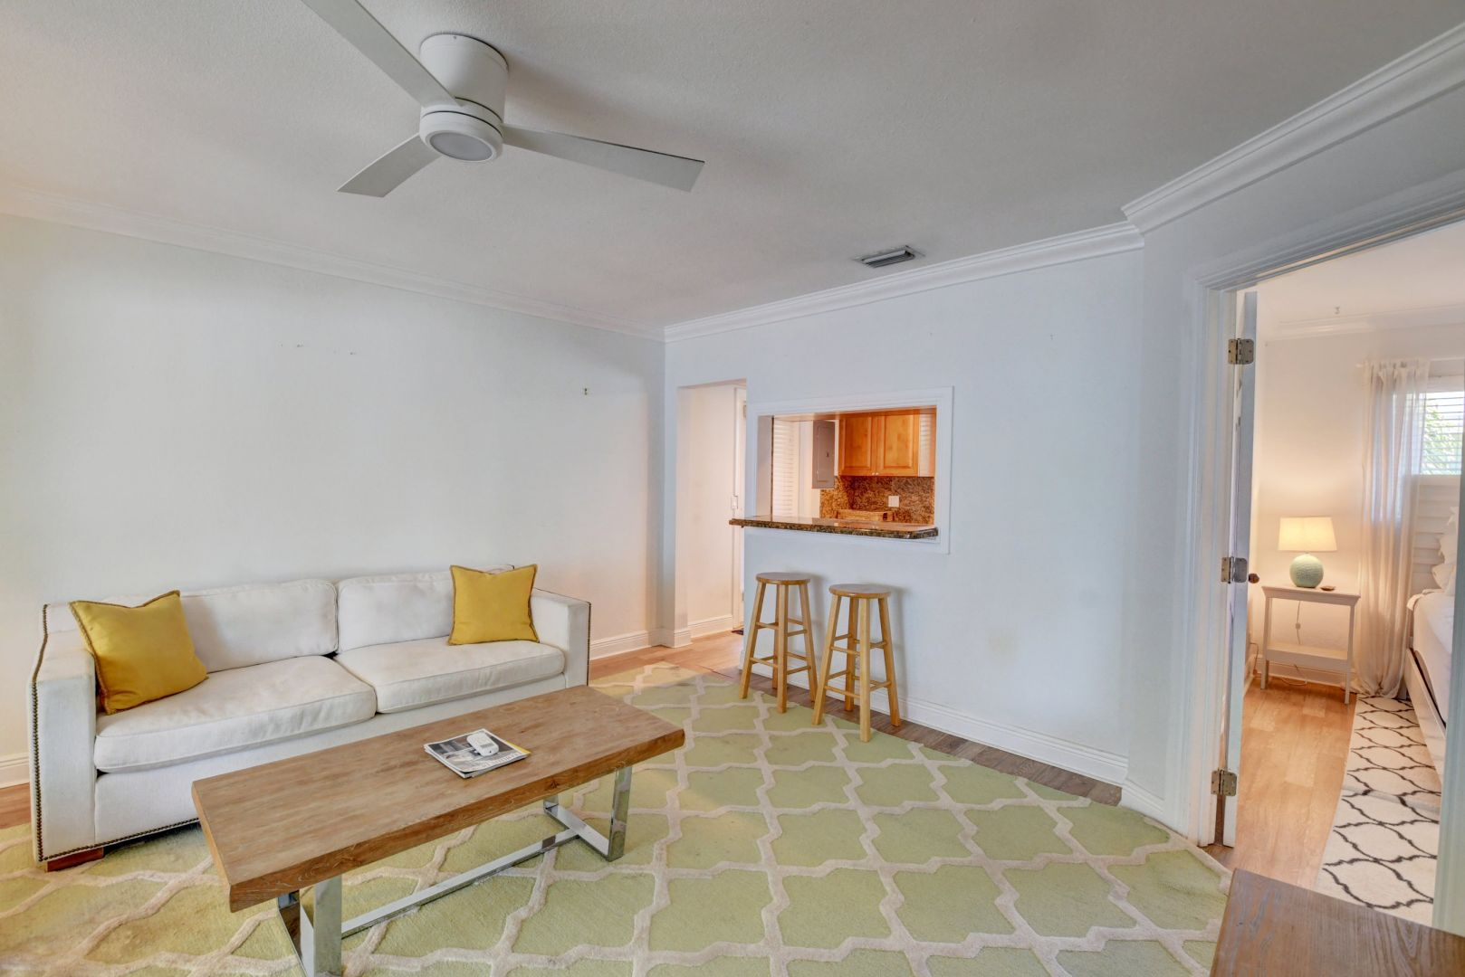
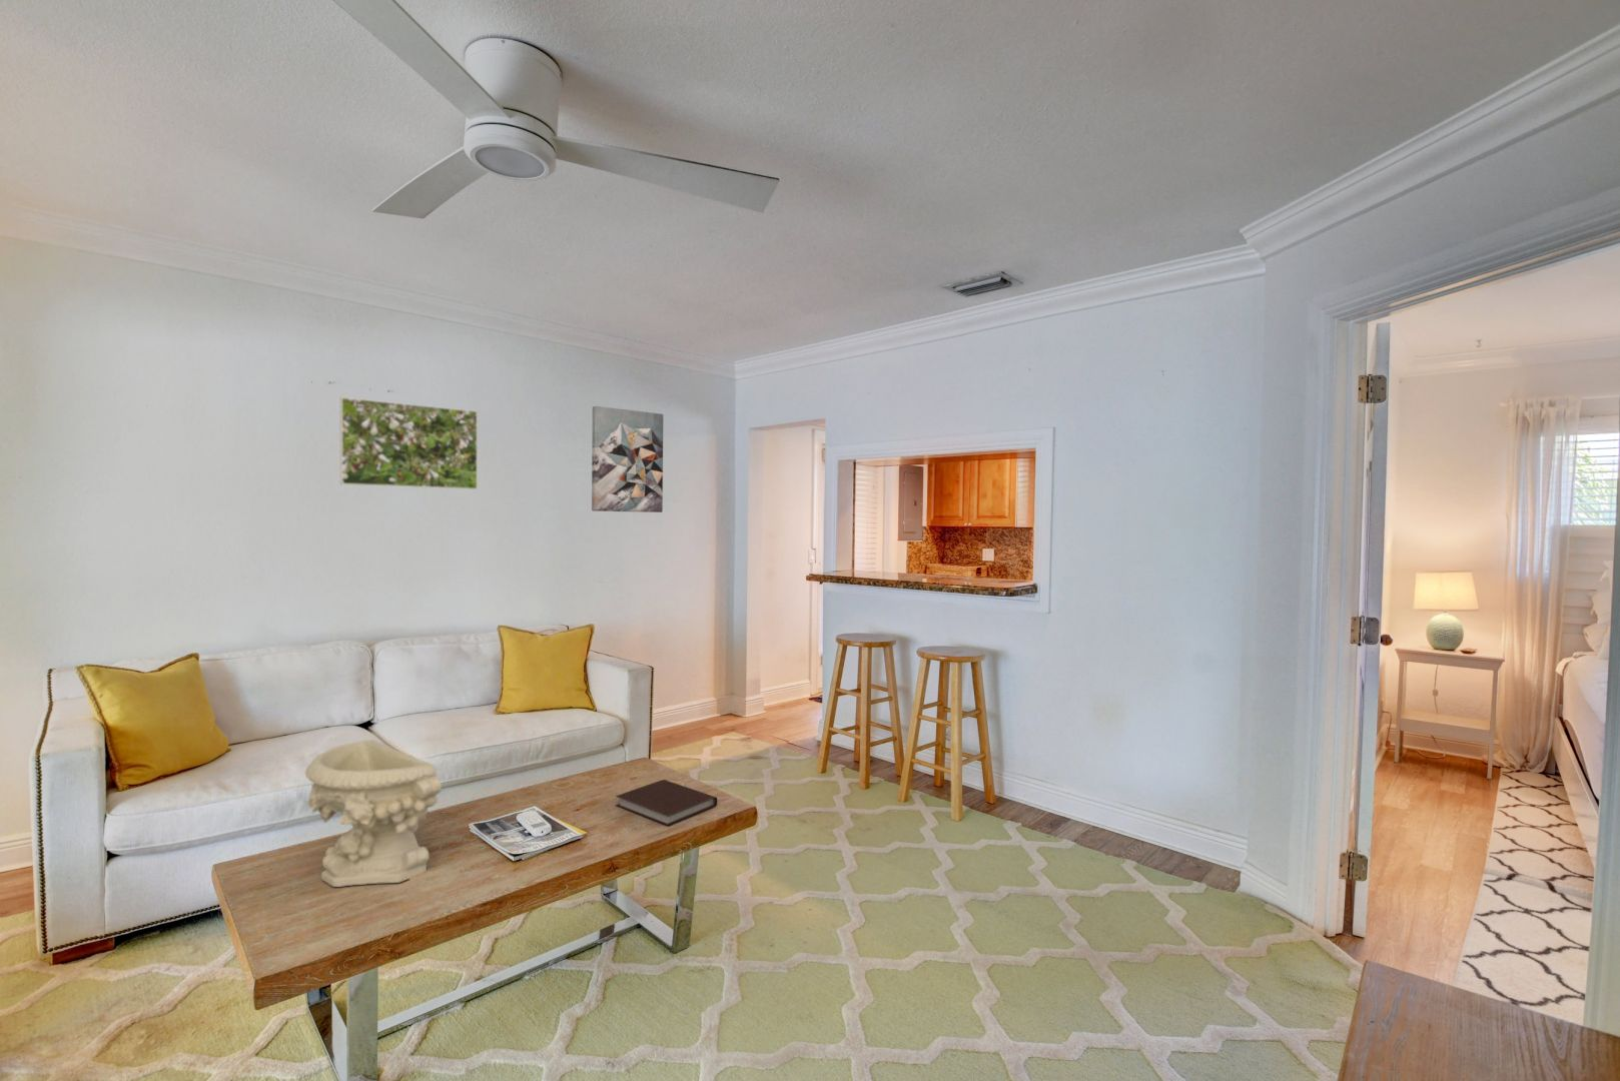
+ wall art (627, 461)
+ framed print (411, 445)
+ decorative bowl (368, 810)
+ notebook (666, 801)
